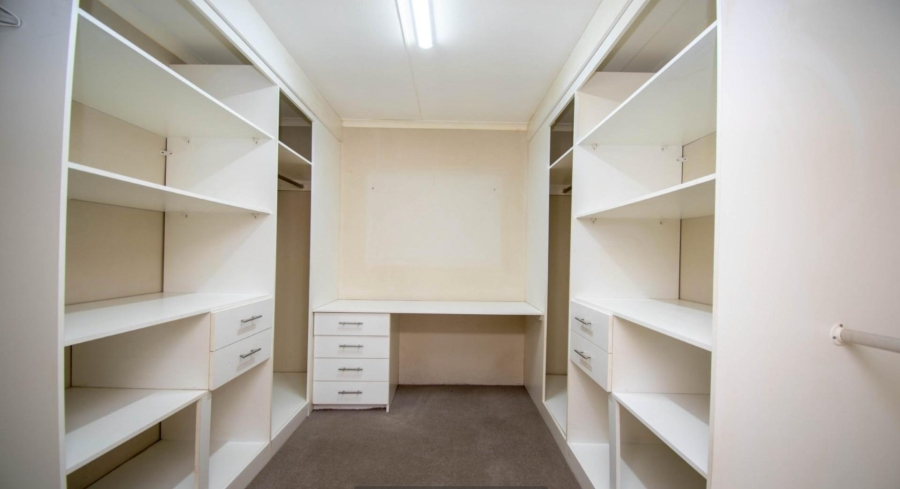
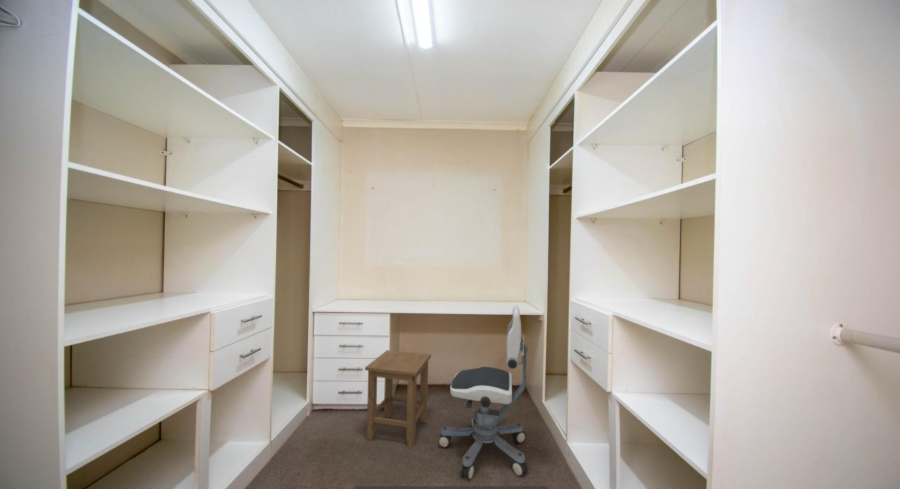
+ office chair (483, 377)
+ stool (399, 397)
